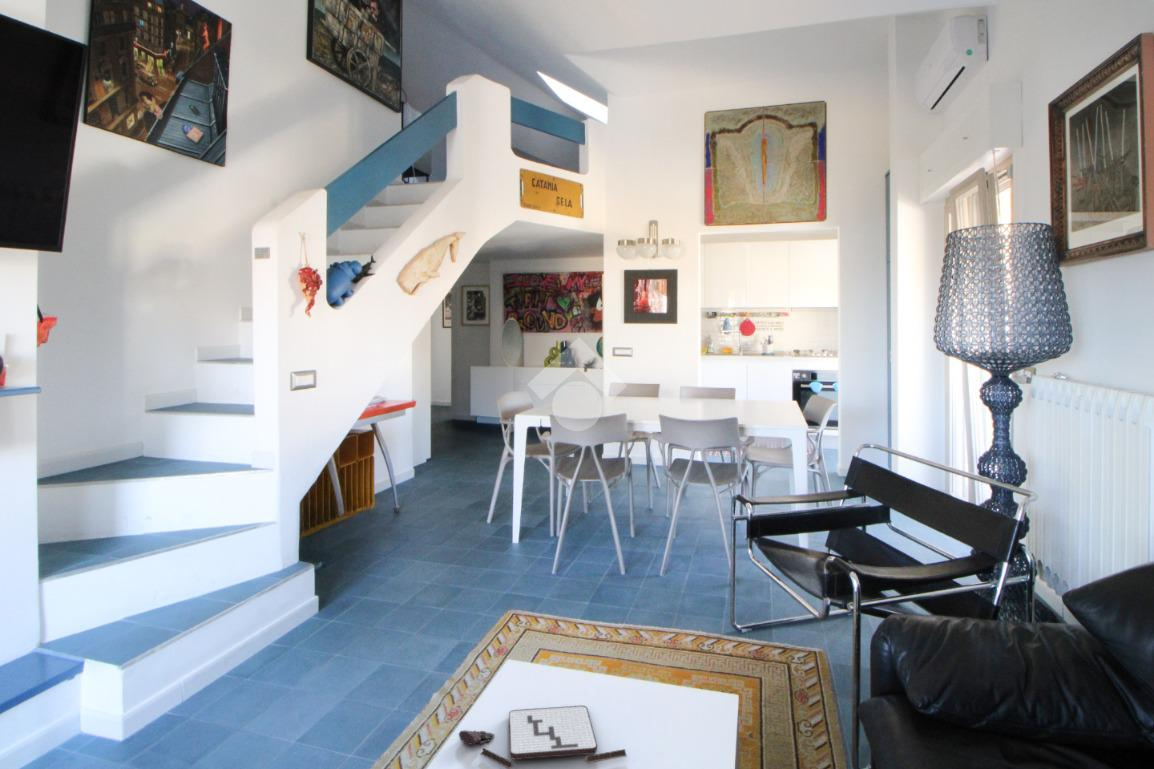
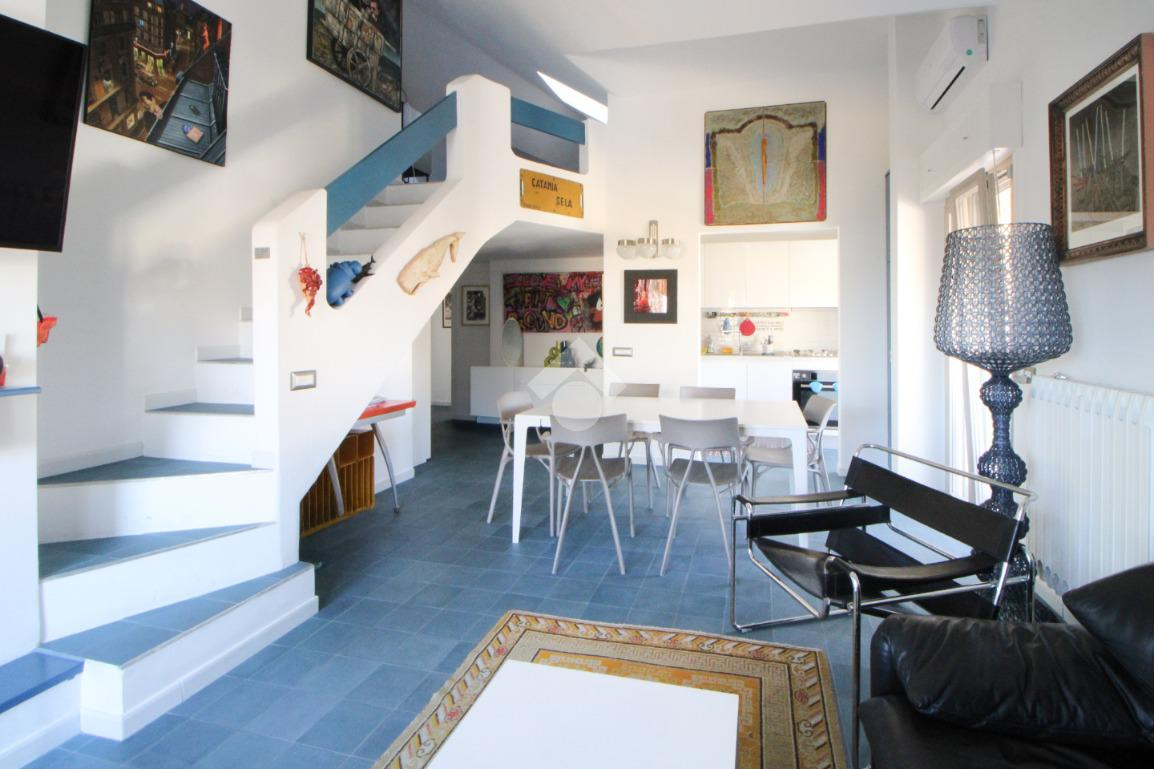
- board game (539, 731)
